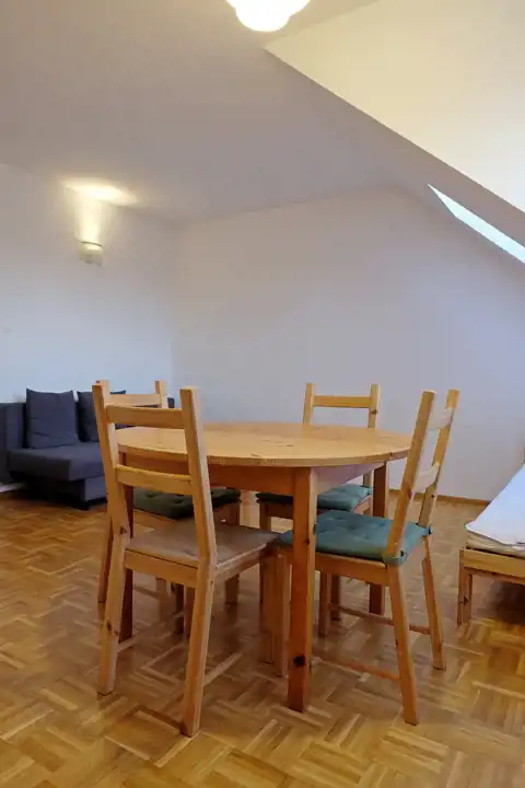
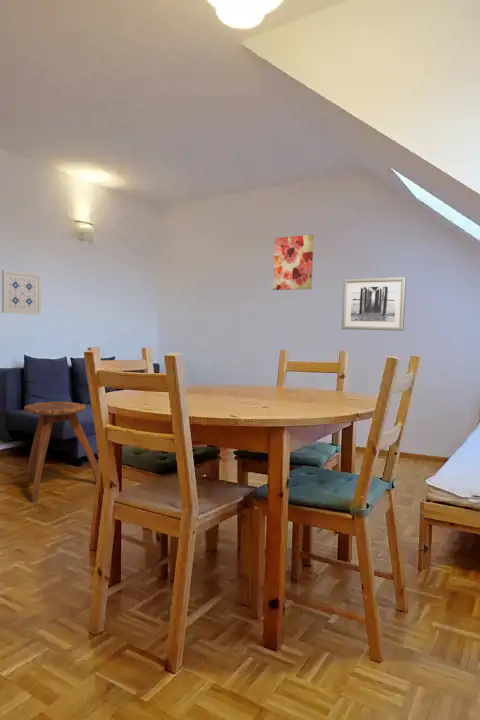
+ stool (46, 448)
+ wall art (372, 304)
+ wall art (22, 293)
+ wall art (292, 263)
